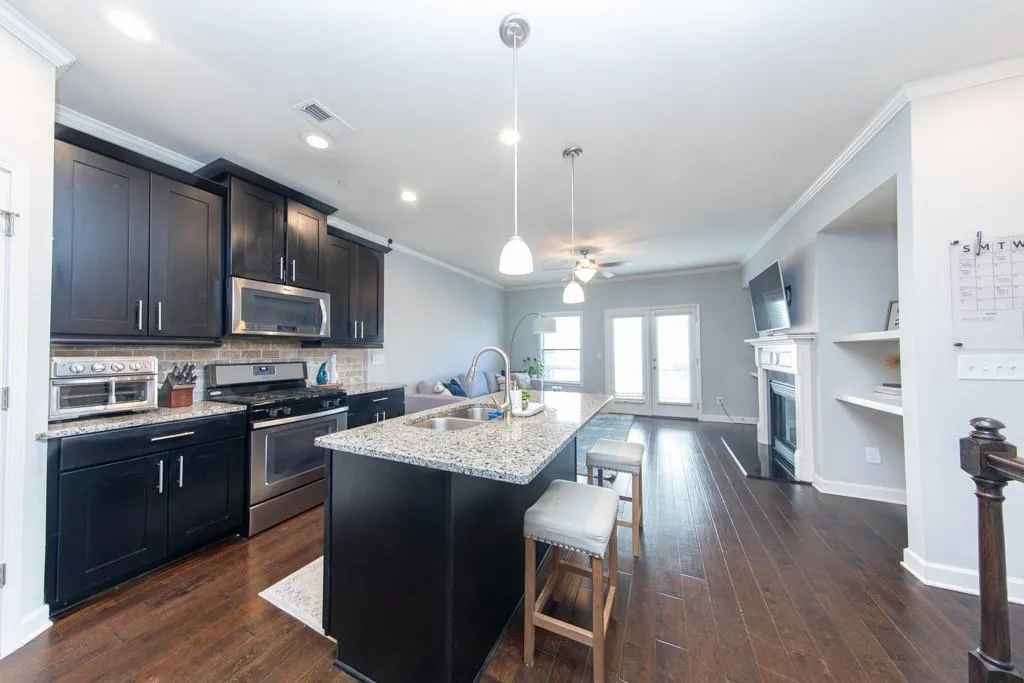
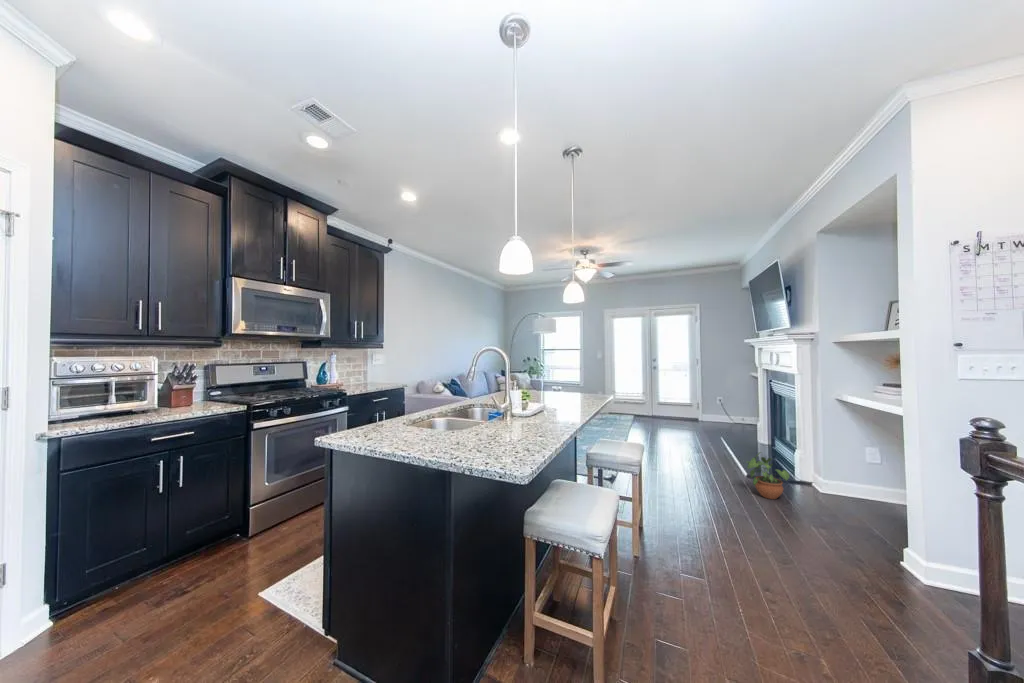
+ potted plant (764, 474)
